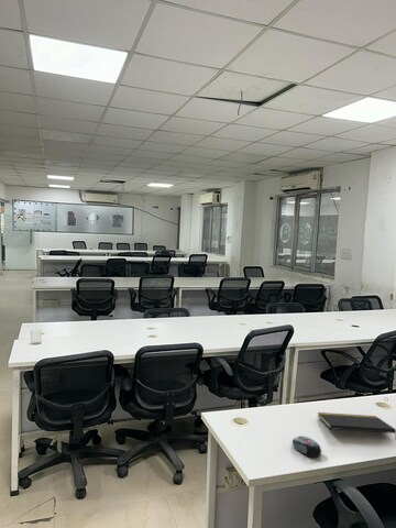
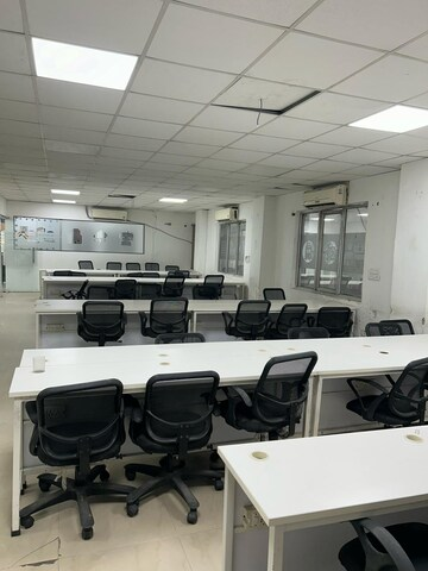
- notepad (353, 421)
- computer mouse (306, 443)
